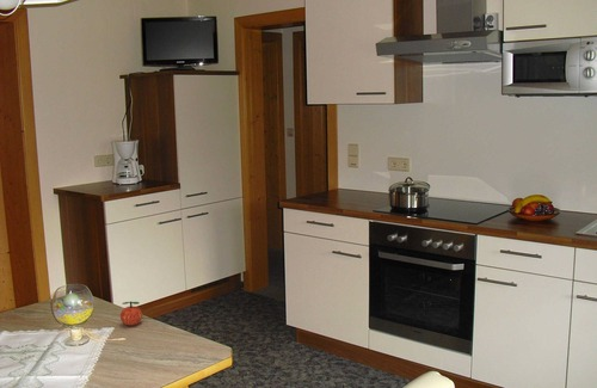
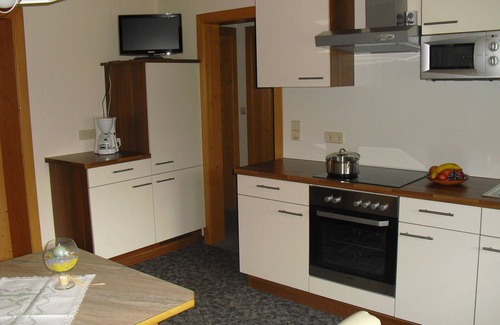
- apple (130, 313)
